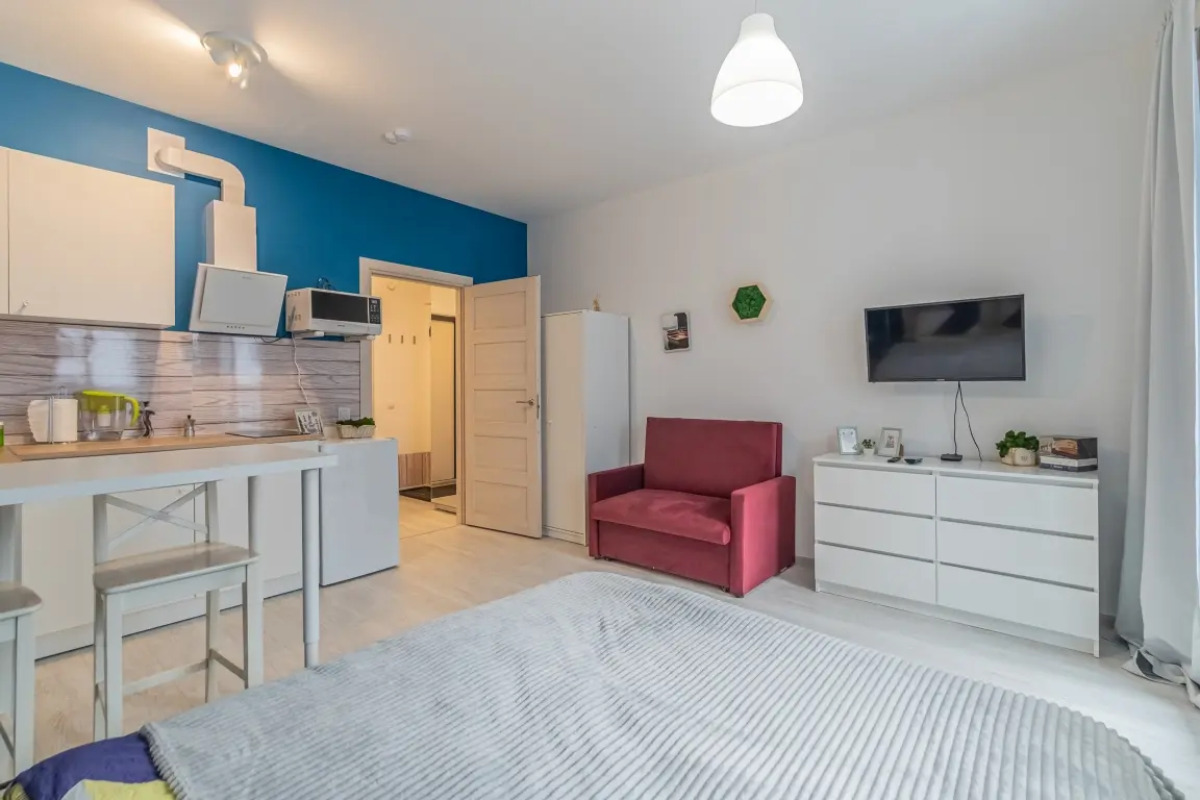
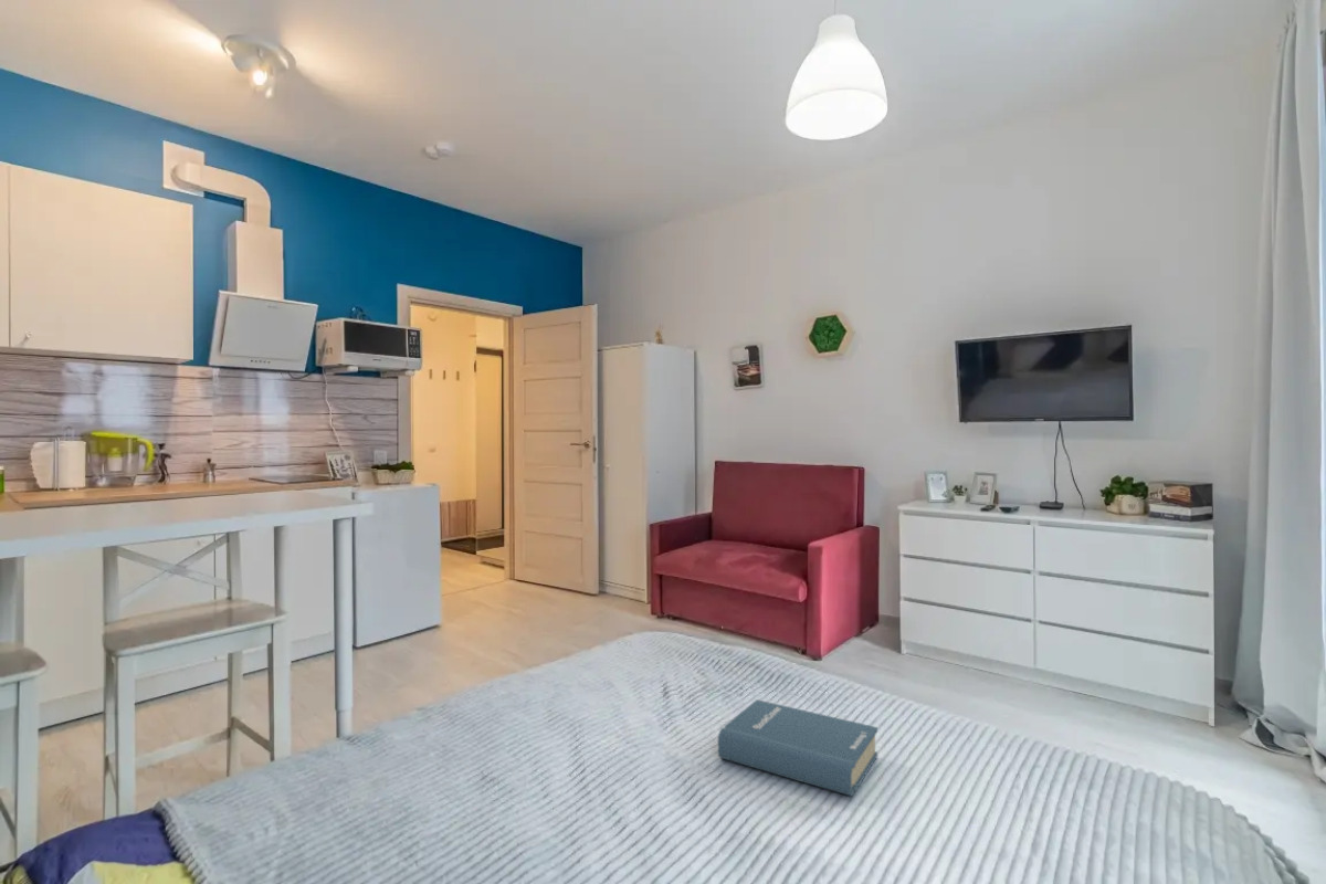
+ hardback book (798, 744)
